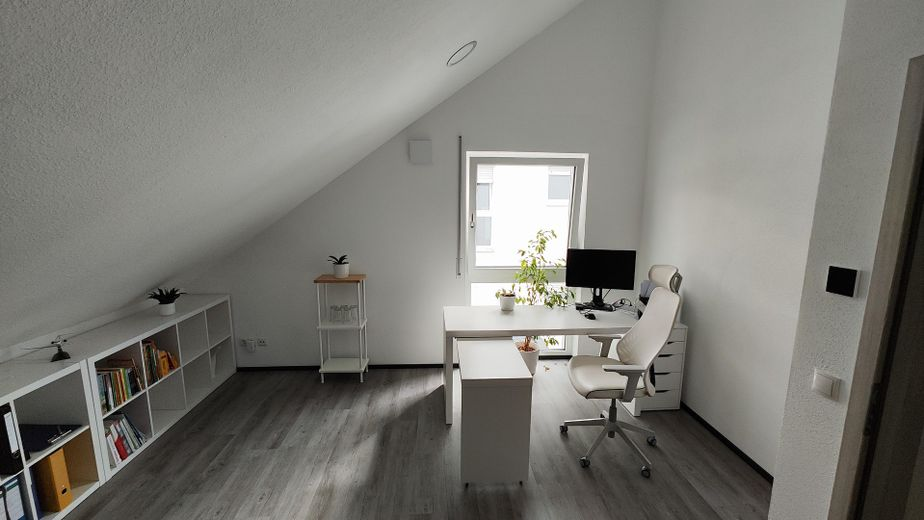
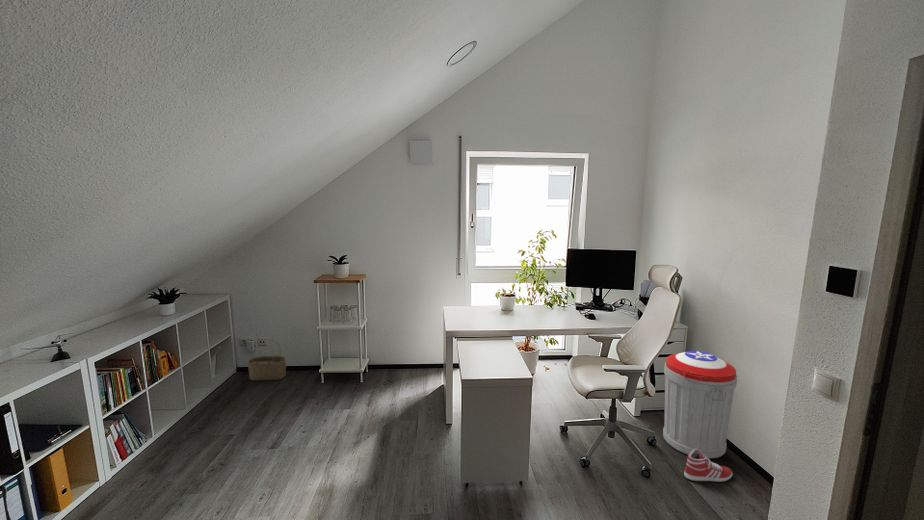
+ wicker basket (266, 359)
+ trash can (697, 399)
+ sneaker (709, 464)
